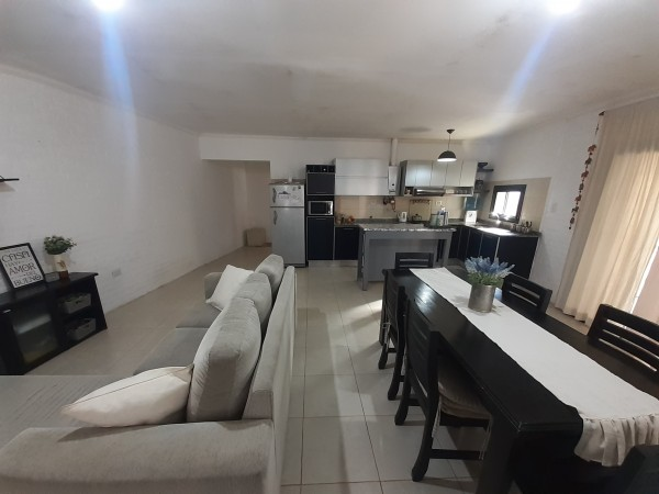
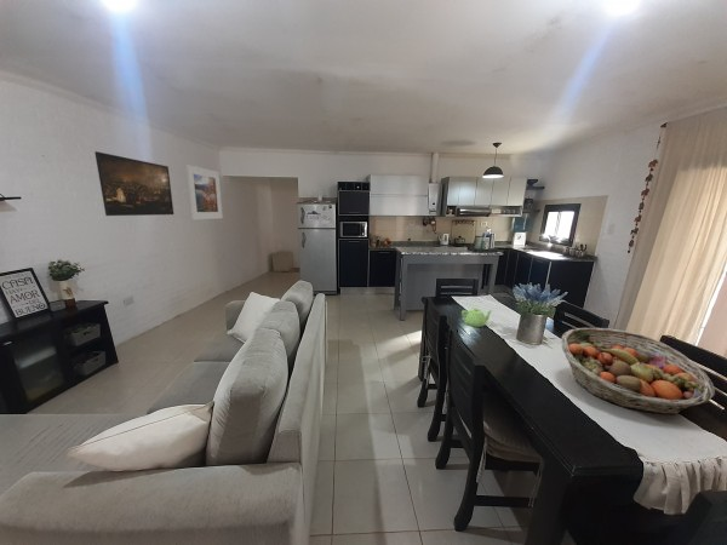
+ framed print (206, 194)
+ fruit basket (626, 367)
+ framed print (141, 188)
+ teapot (476, 316)
